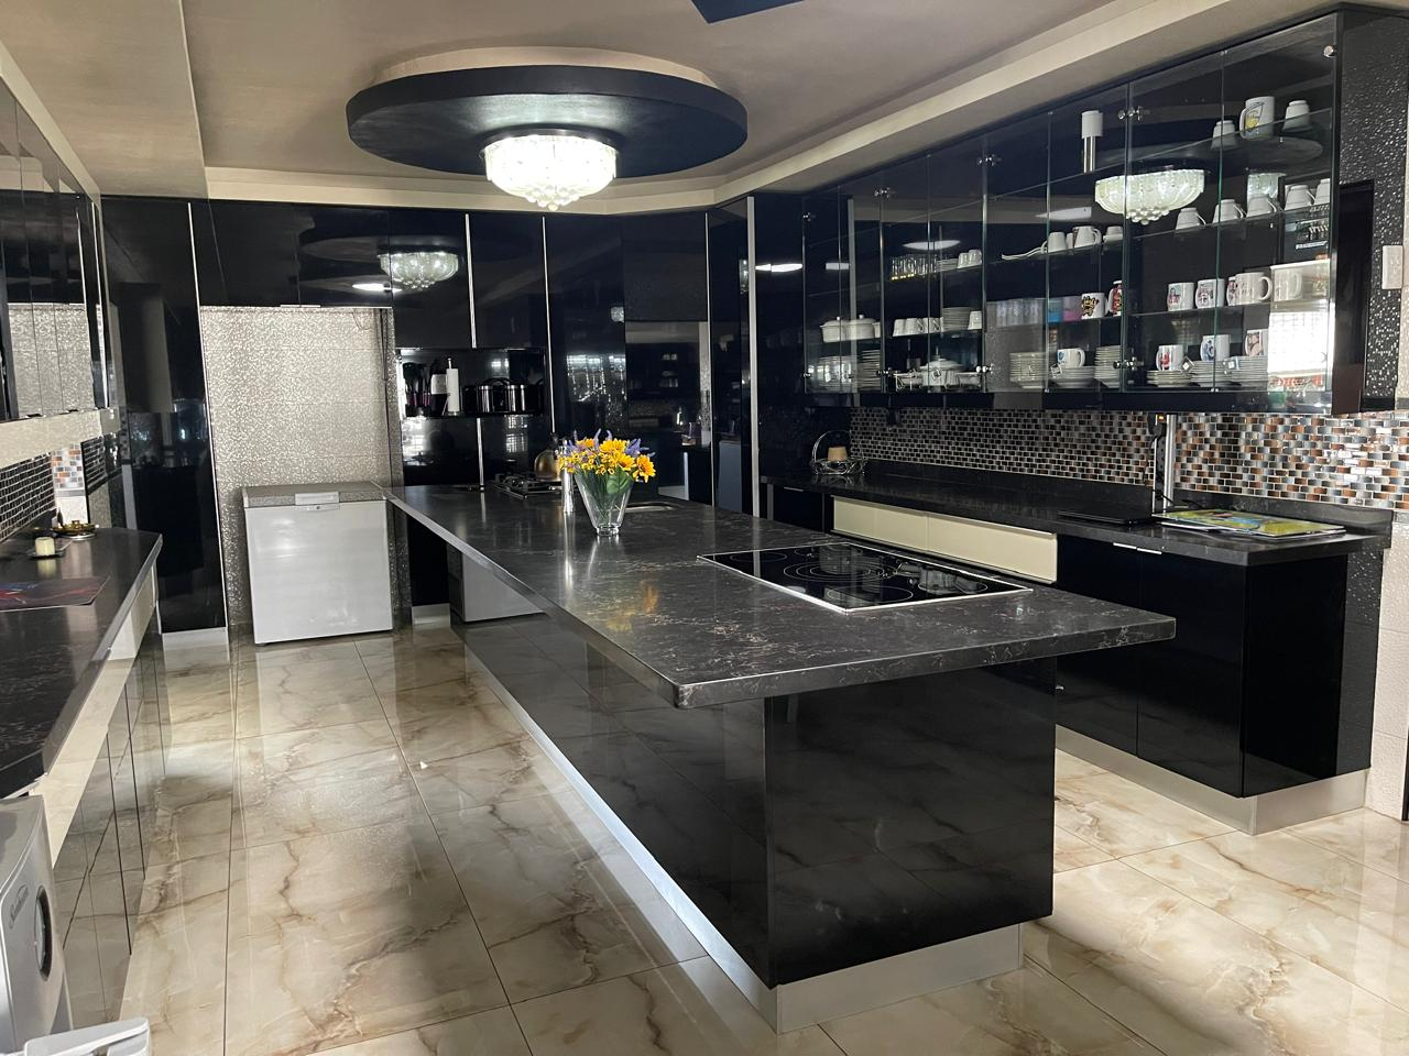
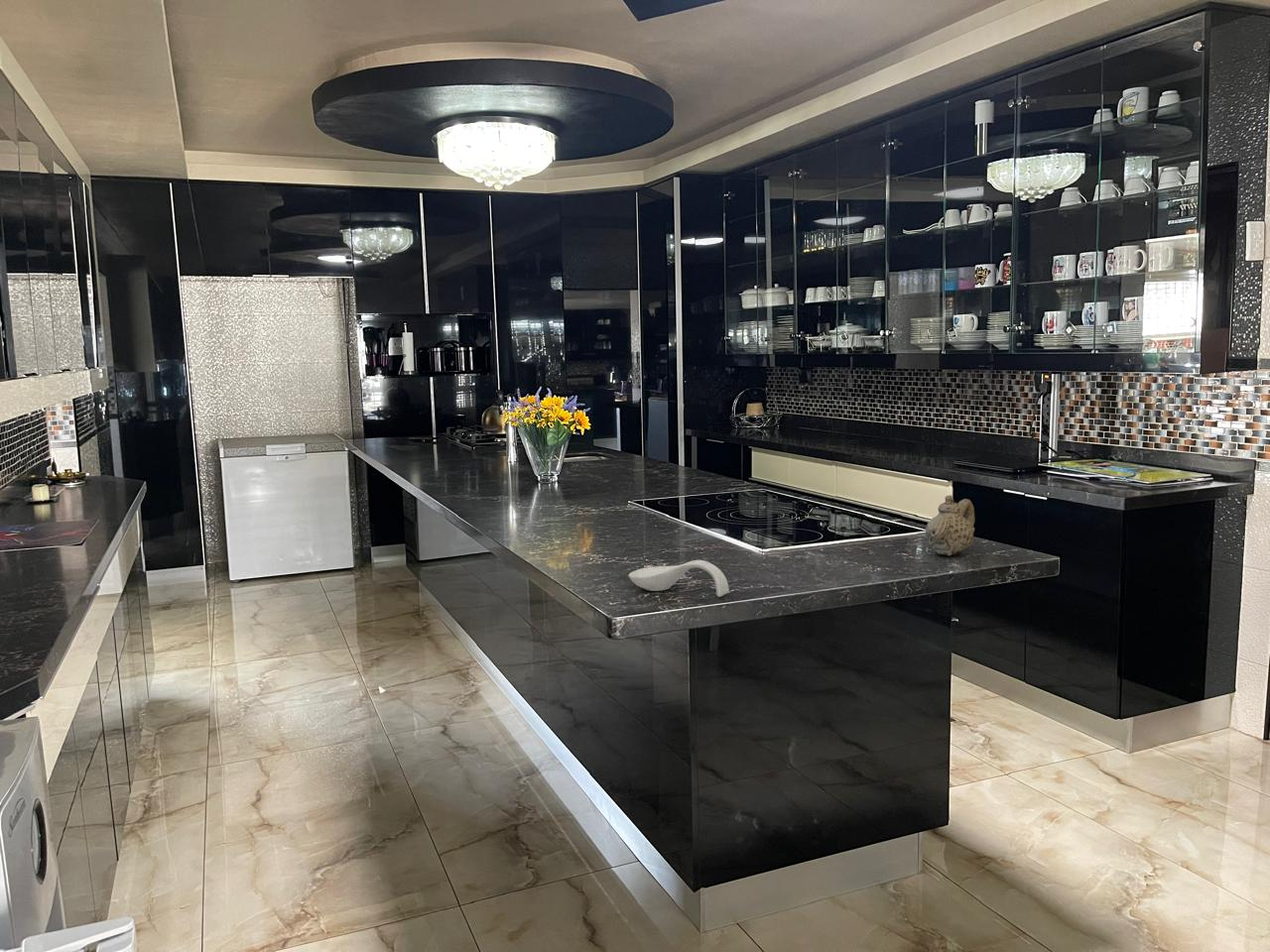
+ spoon rest (678, 574)
+ teapot (950, 524)
